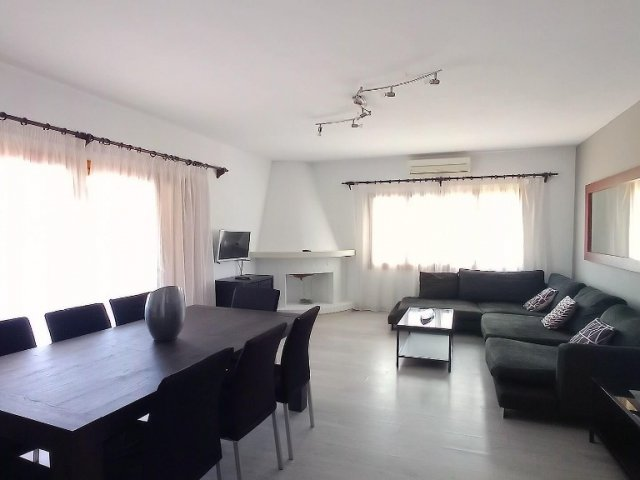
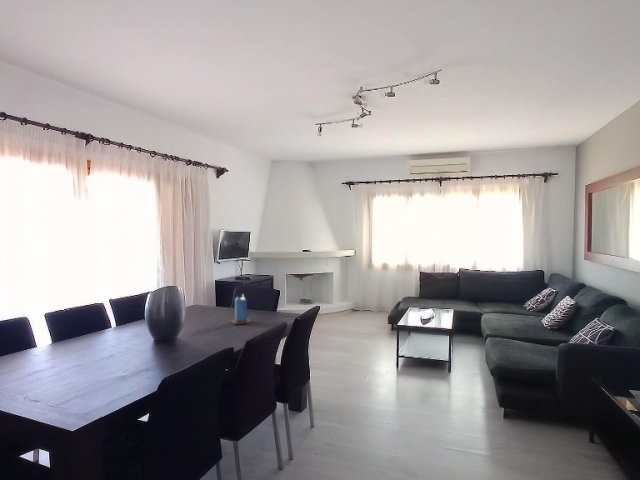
+ candle (240, 308)
